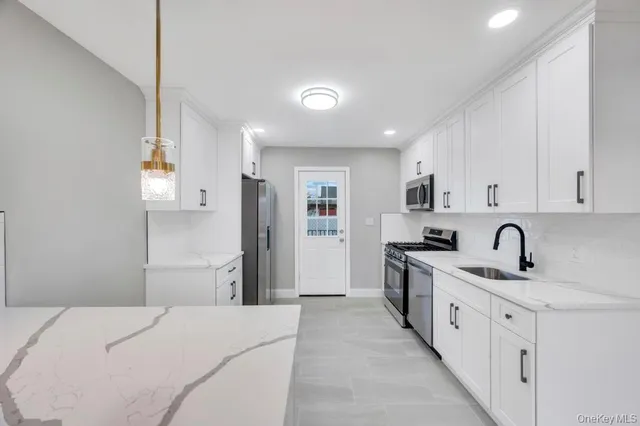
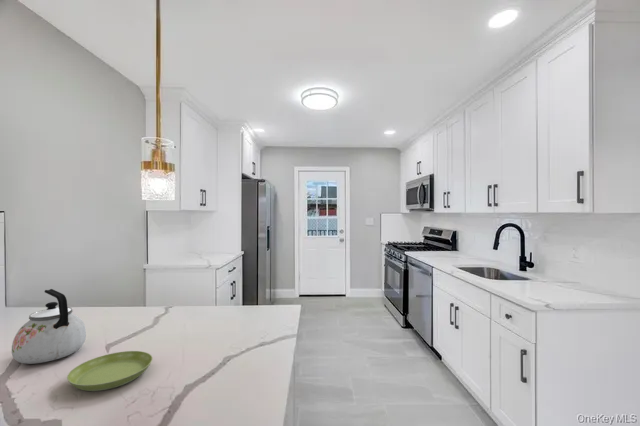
+ saucer (112, 371)
+ kettle (50, 322)
